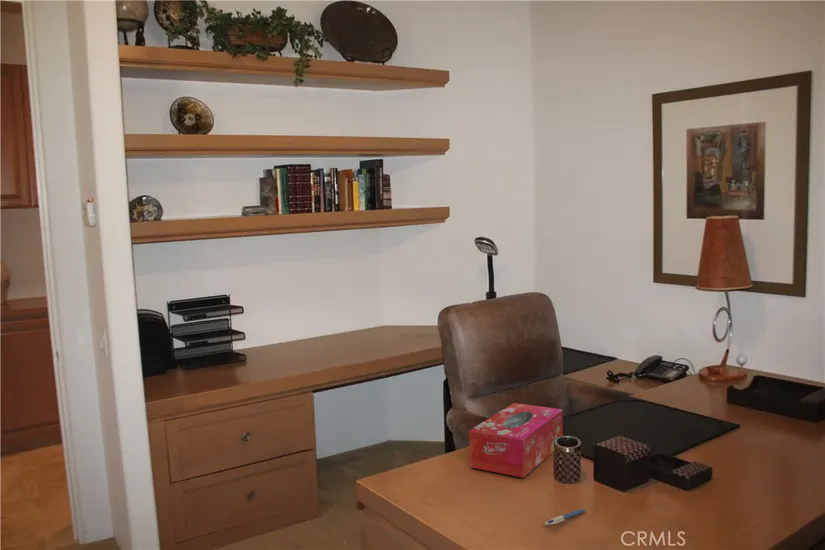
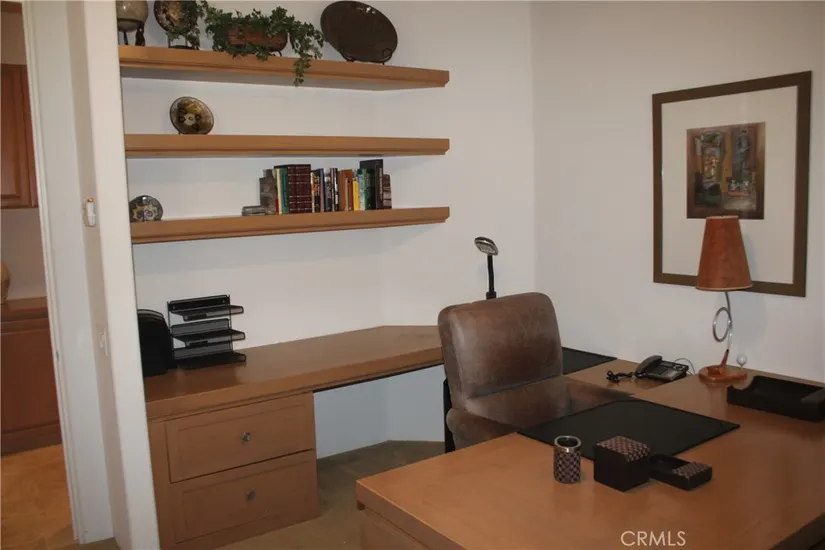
- pen (566, 516)
- tissue box (518, 437)
